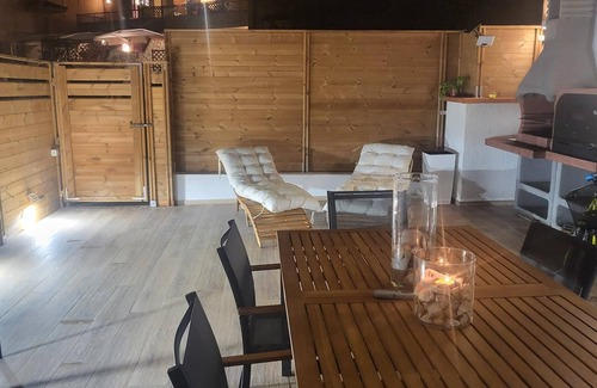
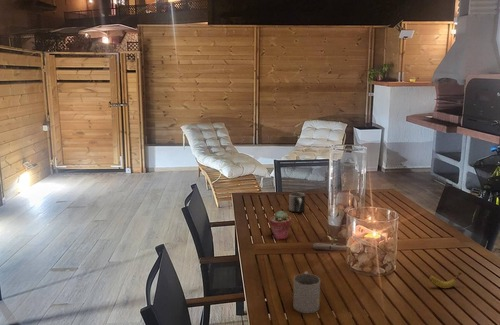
+ fruit (443, 281)
+ potted succulent (280, 223)
+ mug (297, 203)
+ mug (305, 289)
